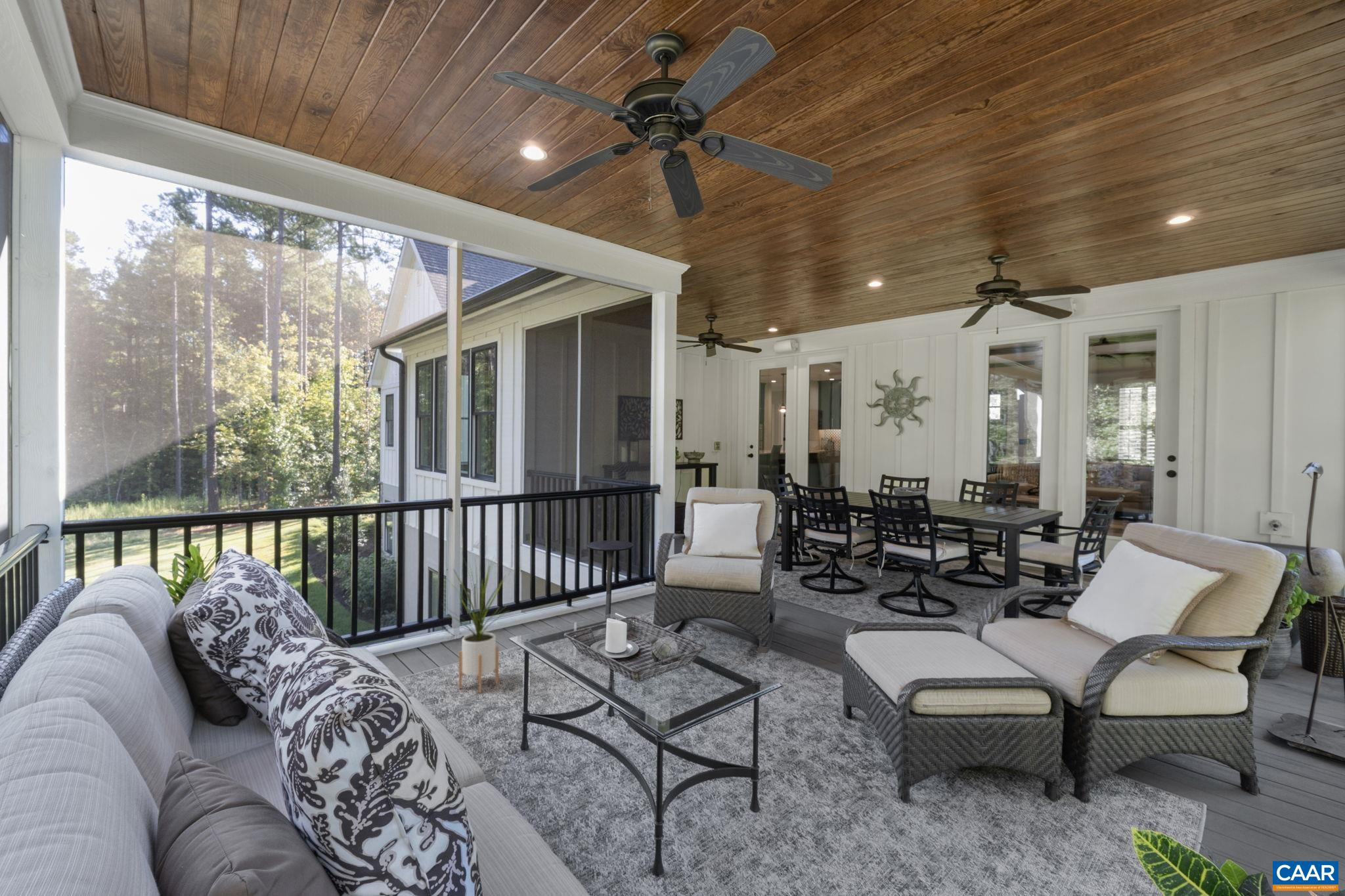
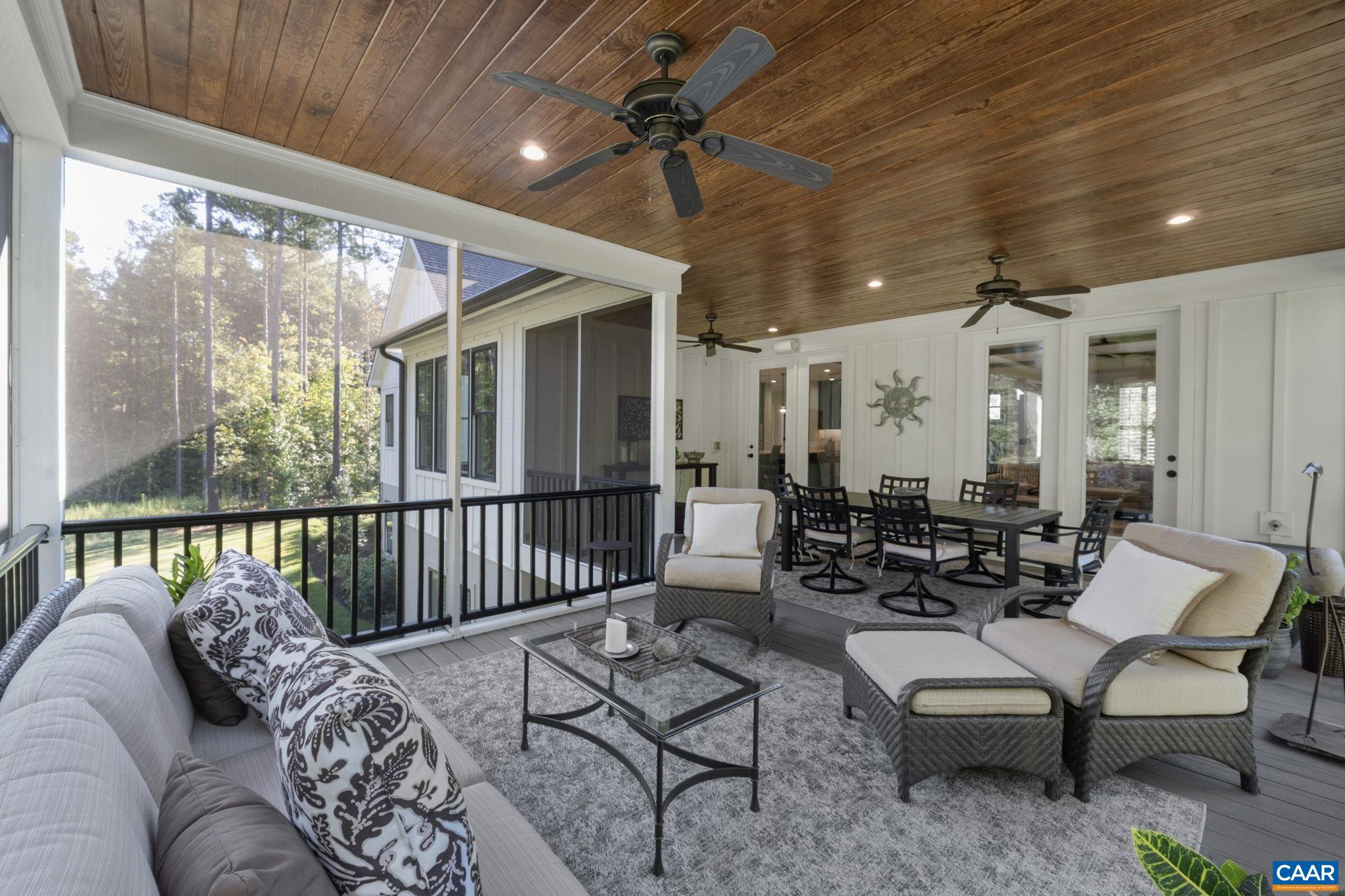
- house plant (477, 622)
